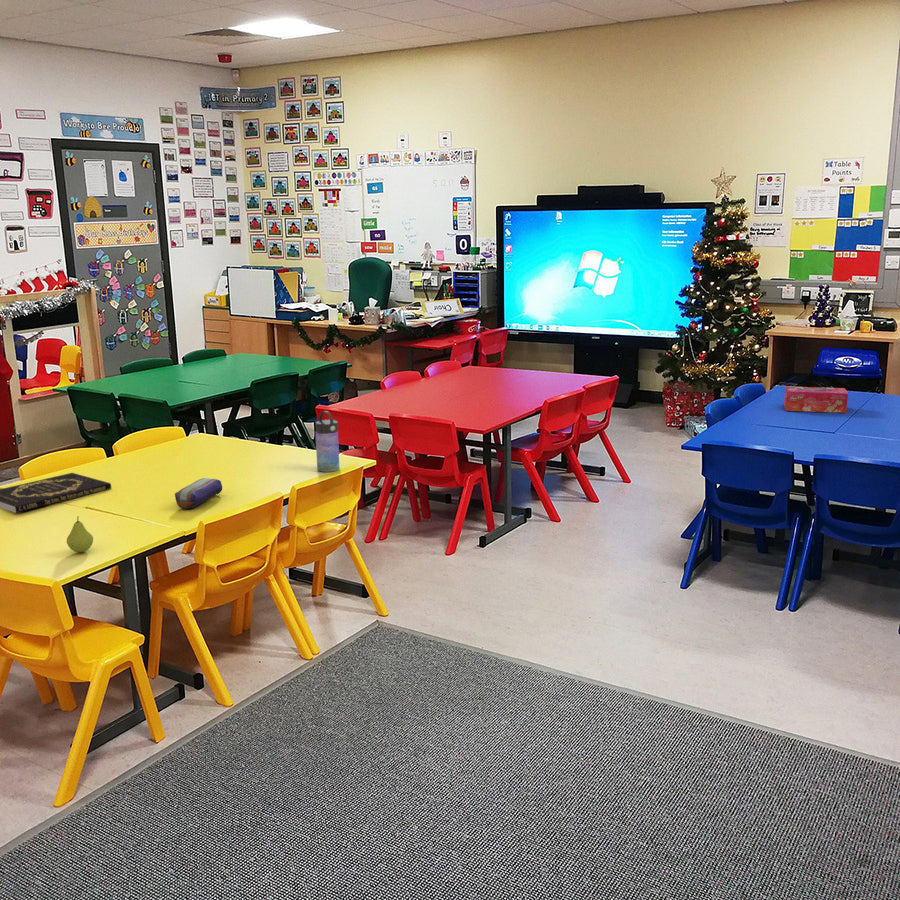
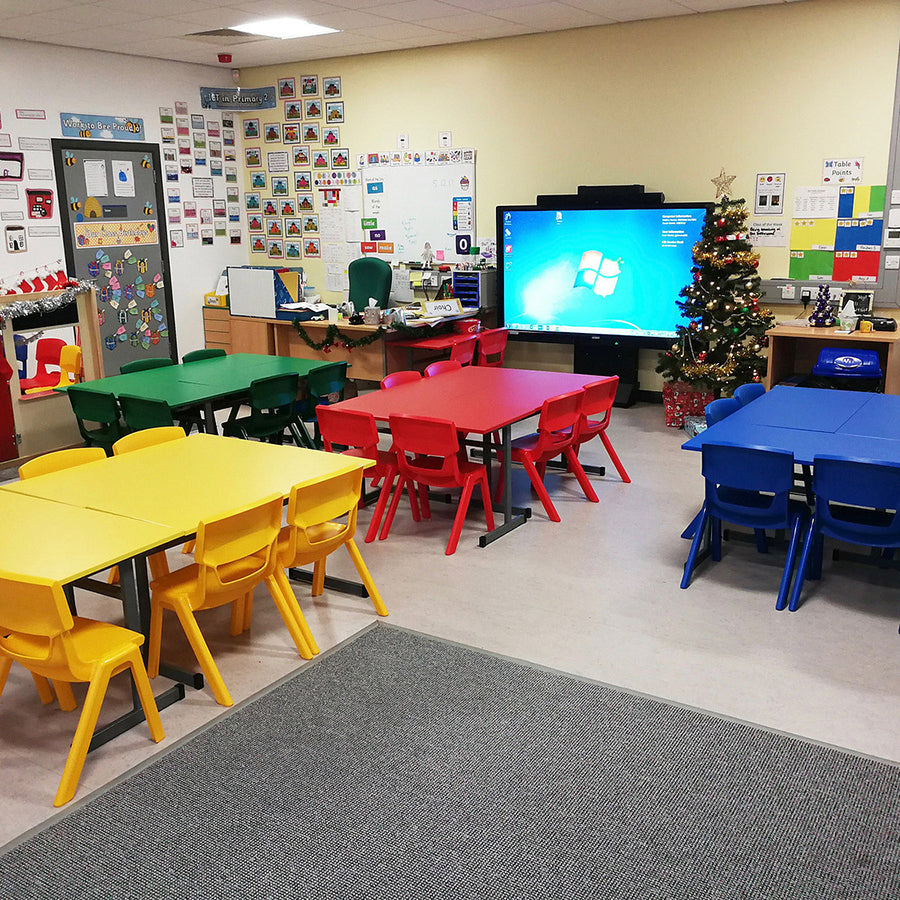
- fruit (79, 534)
- book (46, 491)
- tissue box (815, 399)
- water bottle (327, 440)
- pencil case (199, 492)
